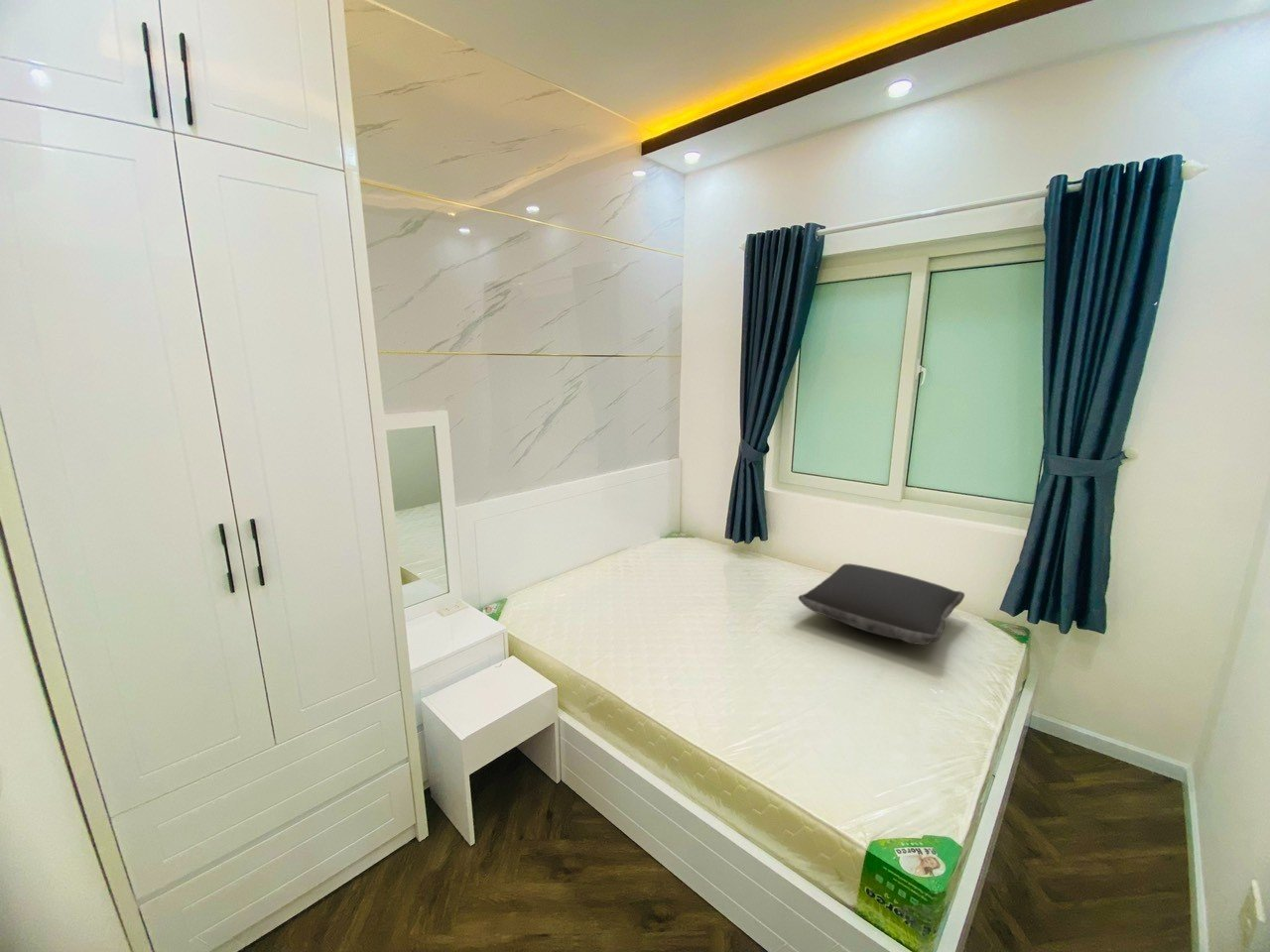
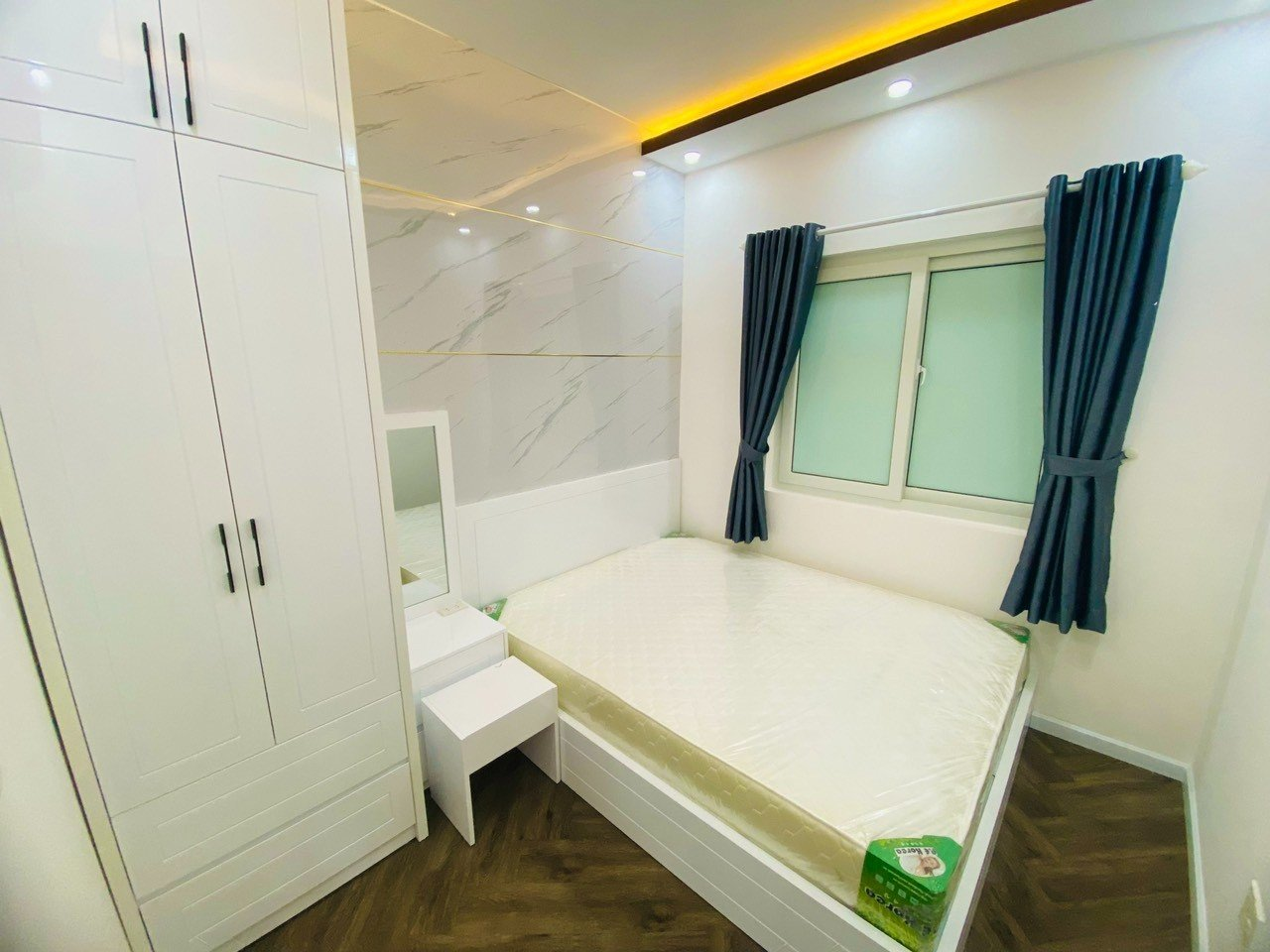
- pillow (881, 599)
